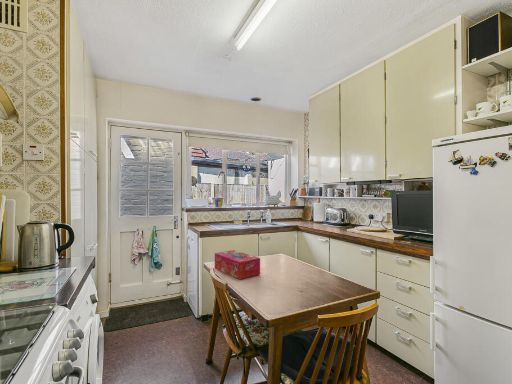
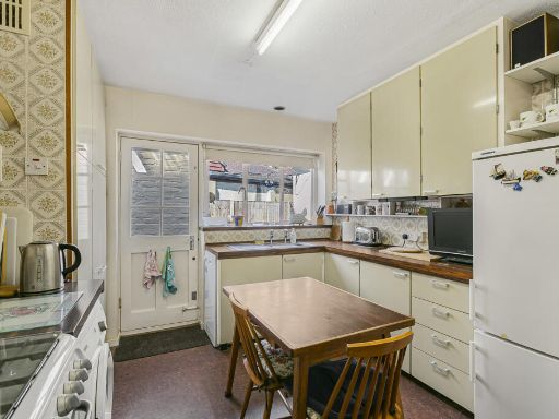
- tissue box (236, 263)
